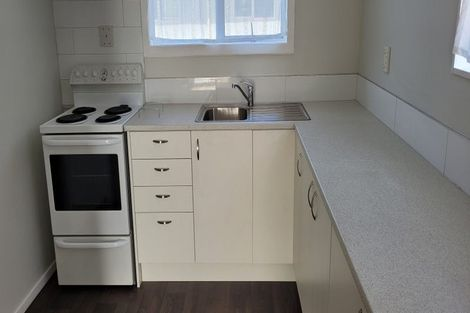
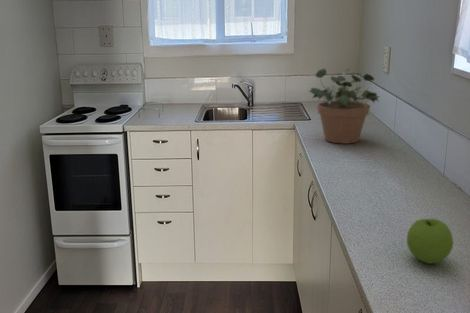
+ potted plant (348, 106)
+ apple (429, 241)
